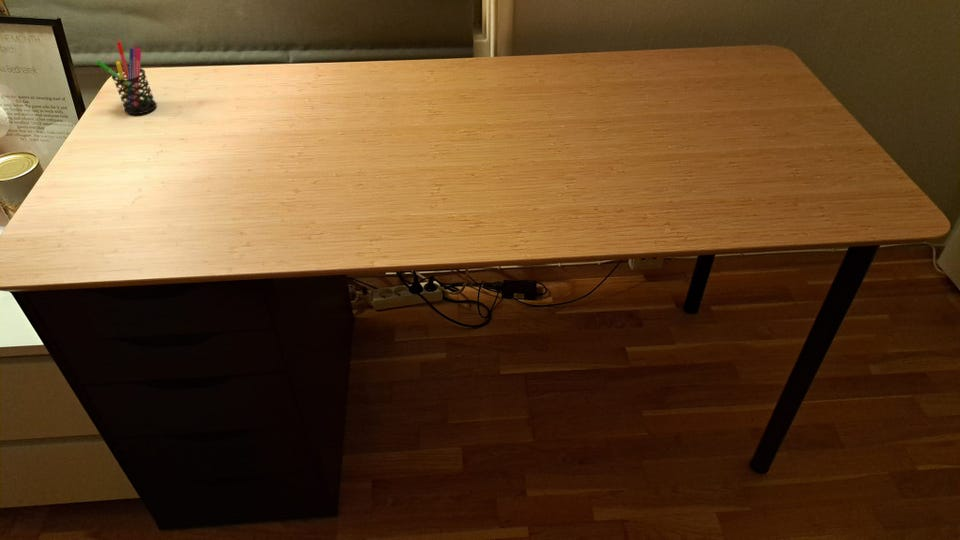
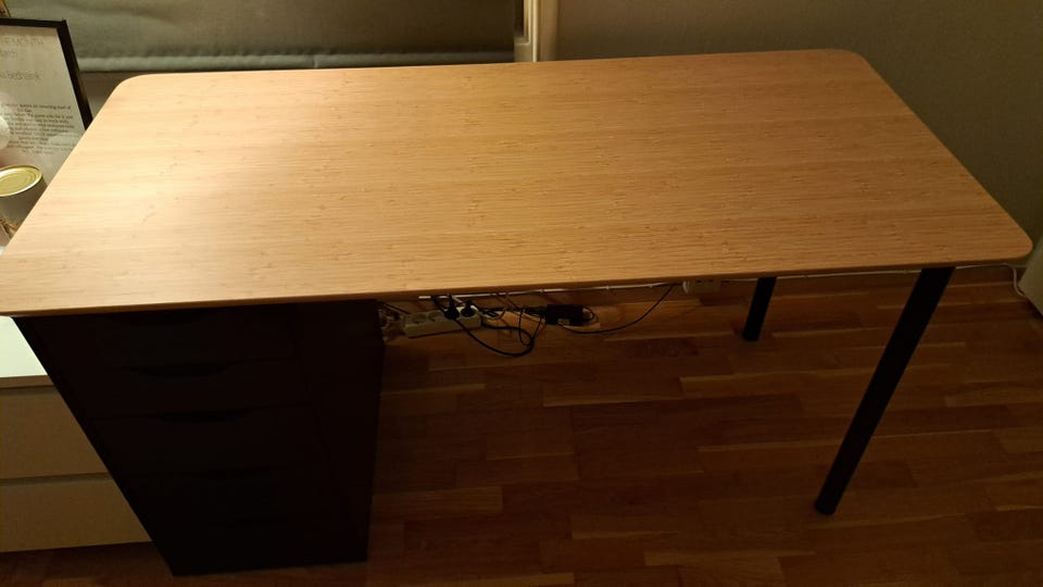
- pen holder (126, 78)
